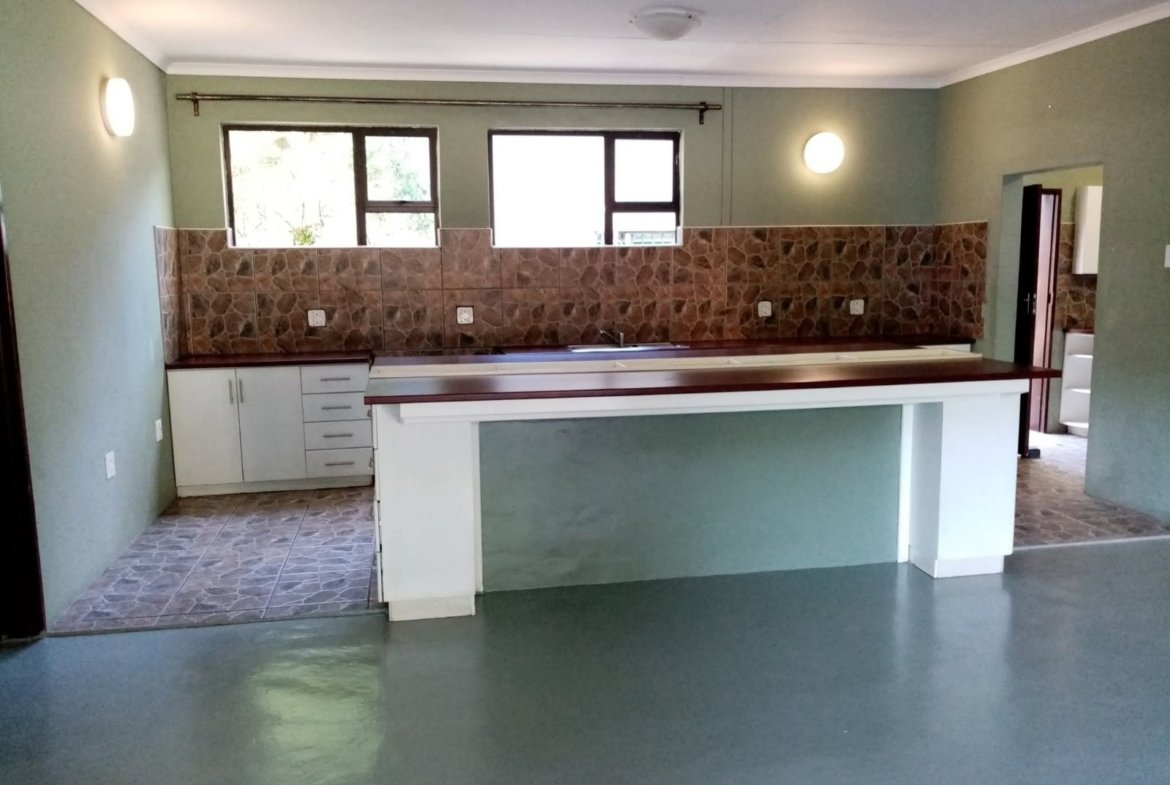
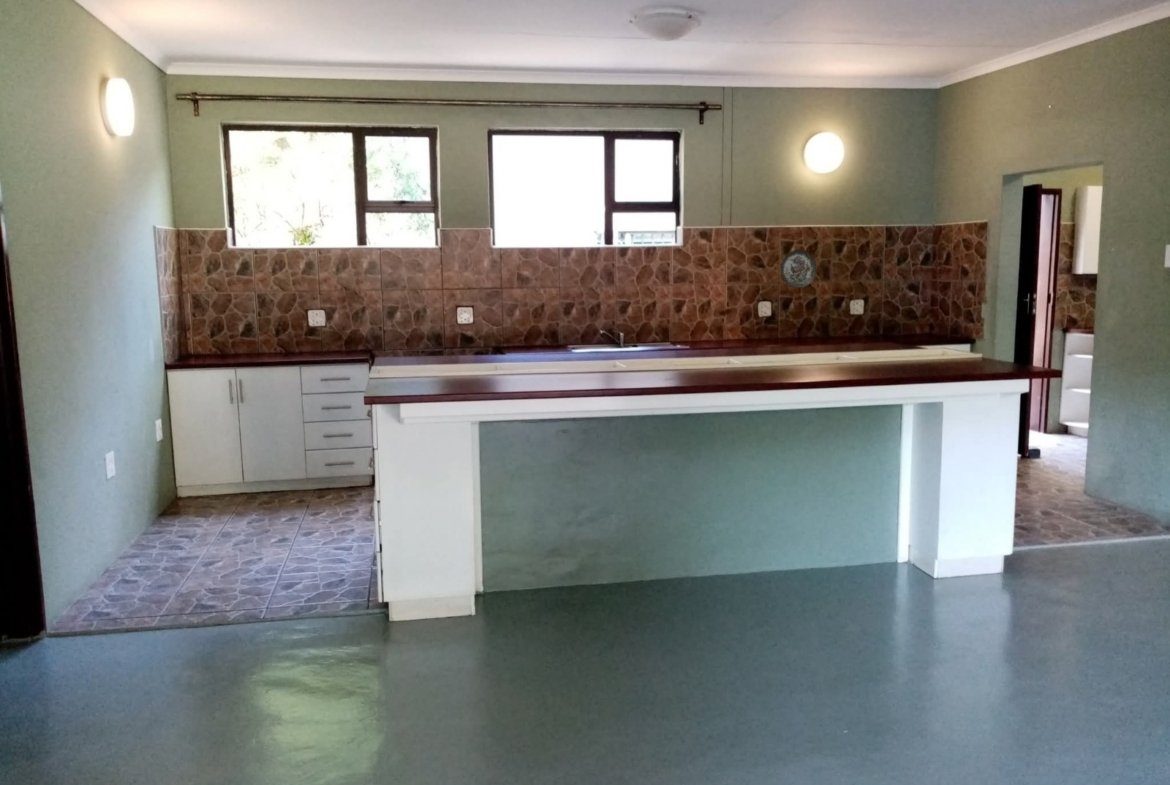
+ decorative plate (798, 268)
